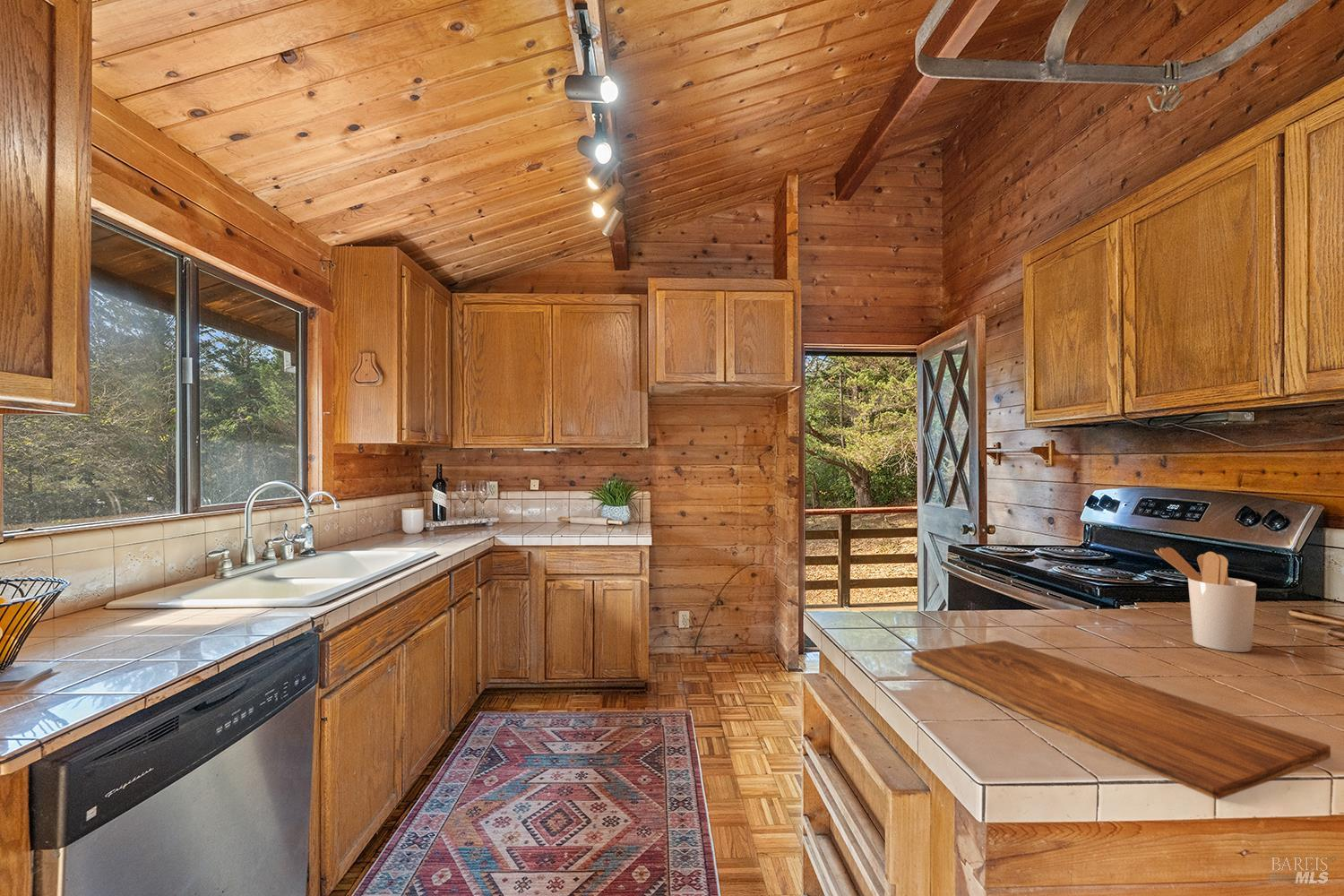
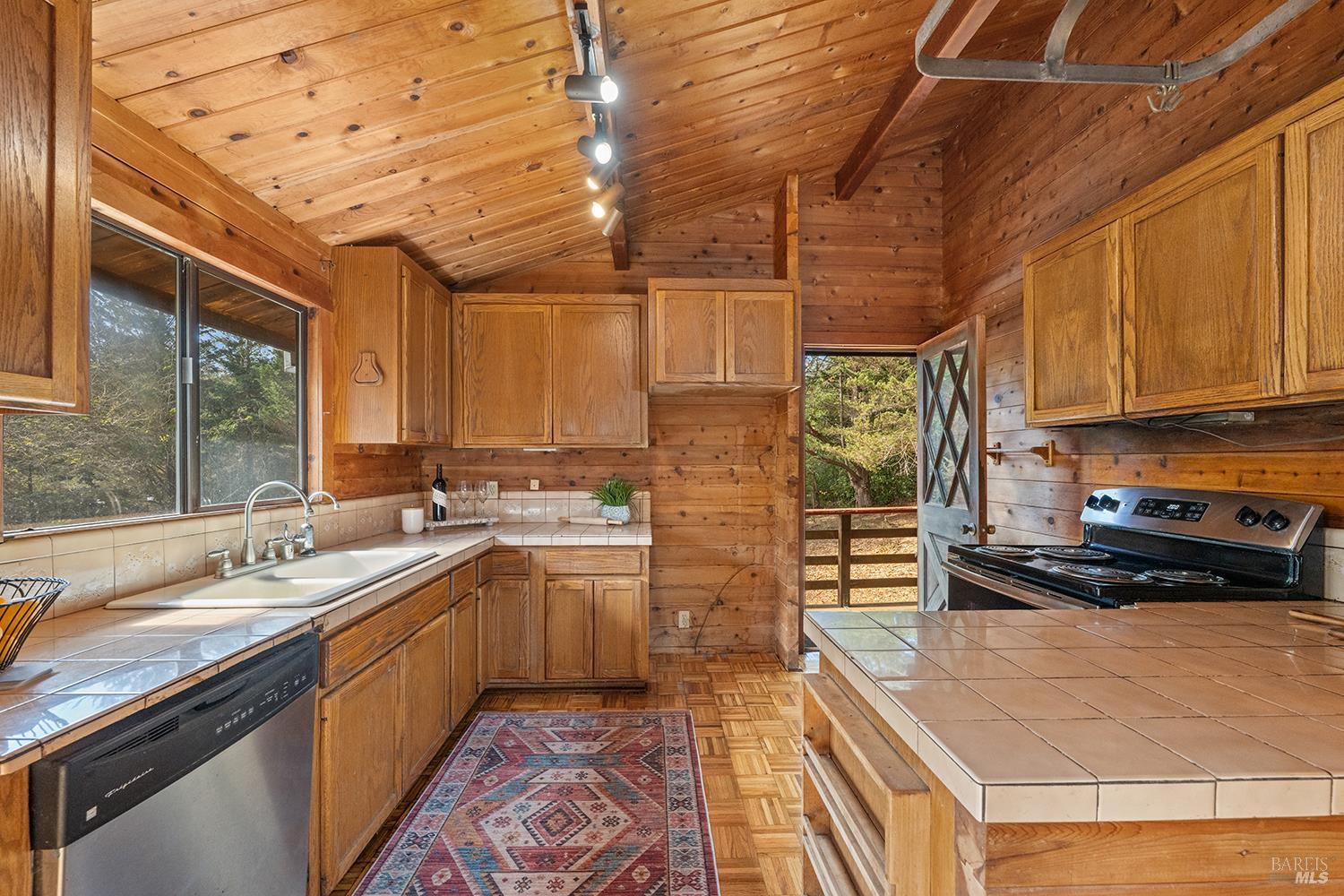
- utensil holder (1203, 595)
- cutting board (1079, 697)
